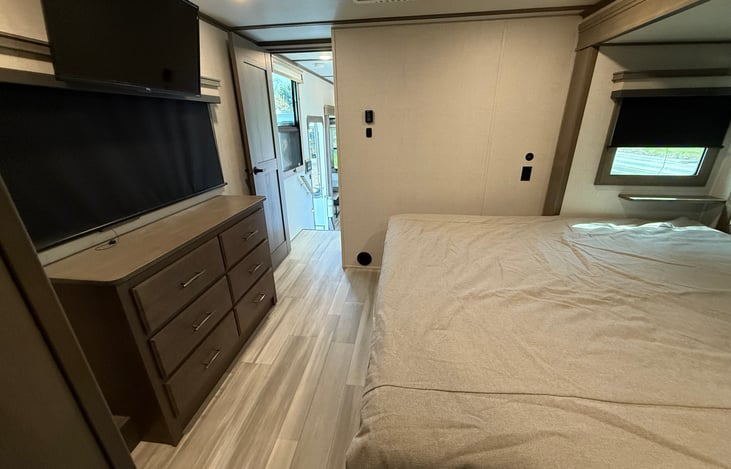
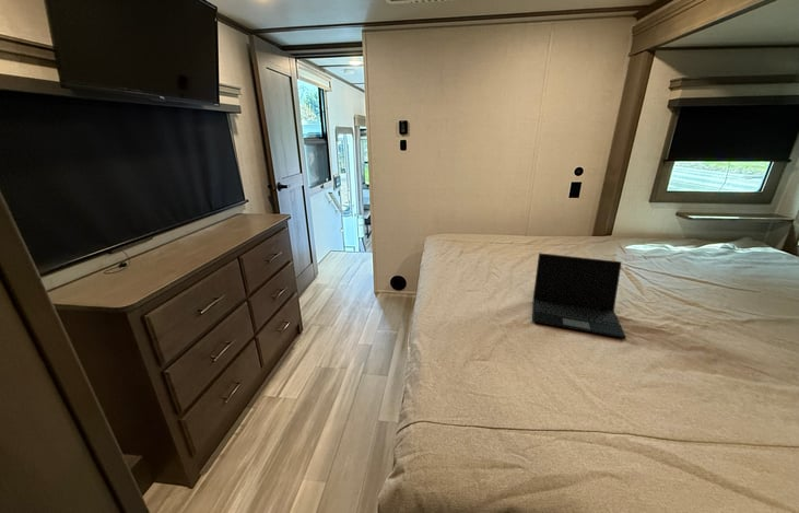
+ laptop (577, 291)
